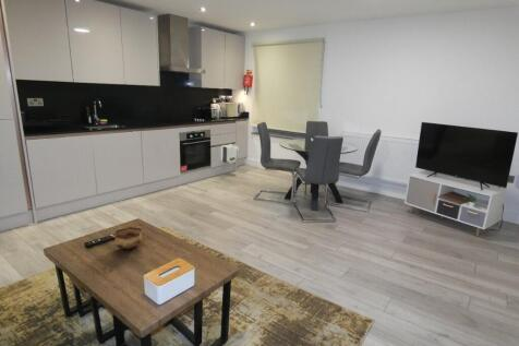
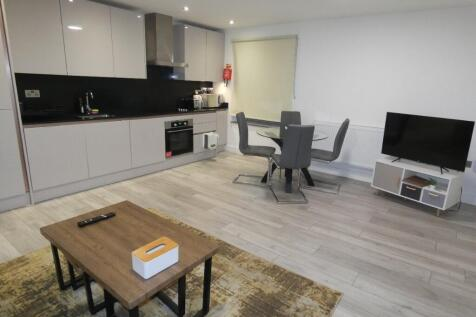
- bowl (128, 239)
